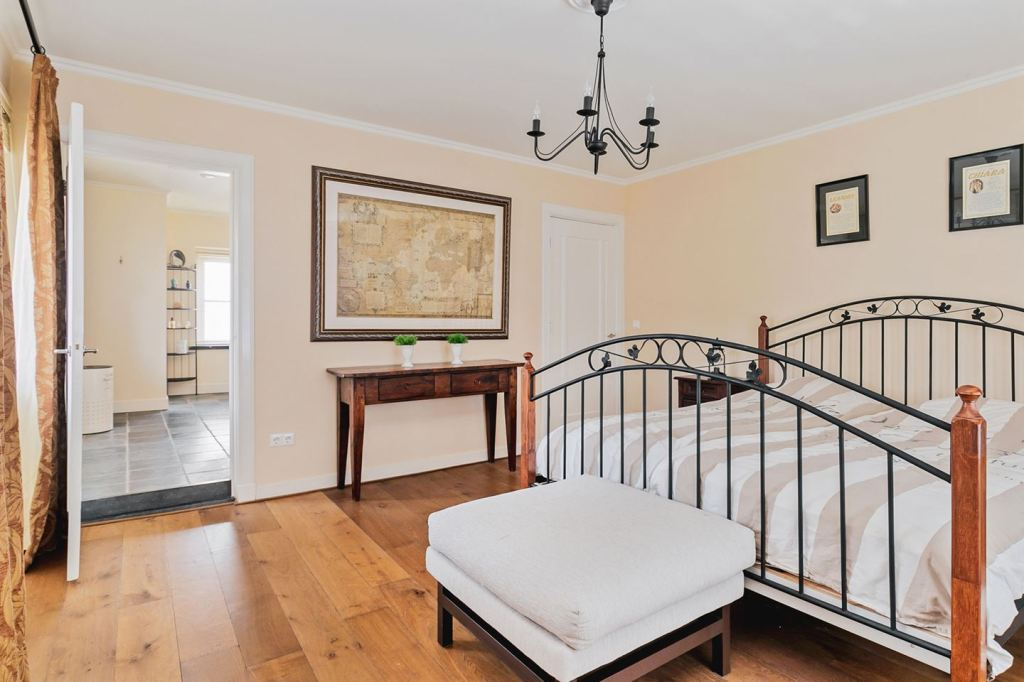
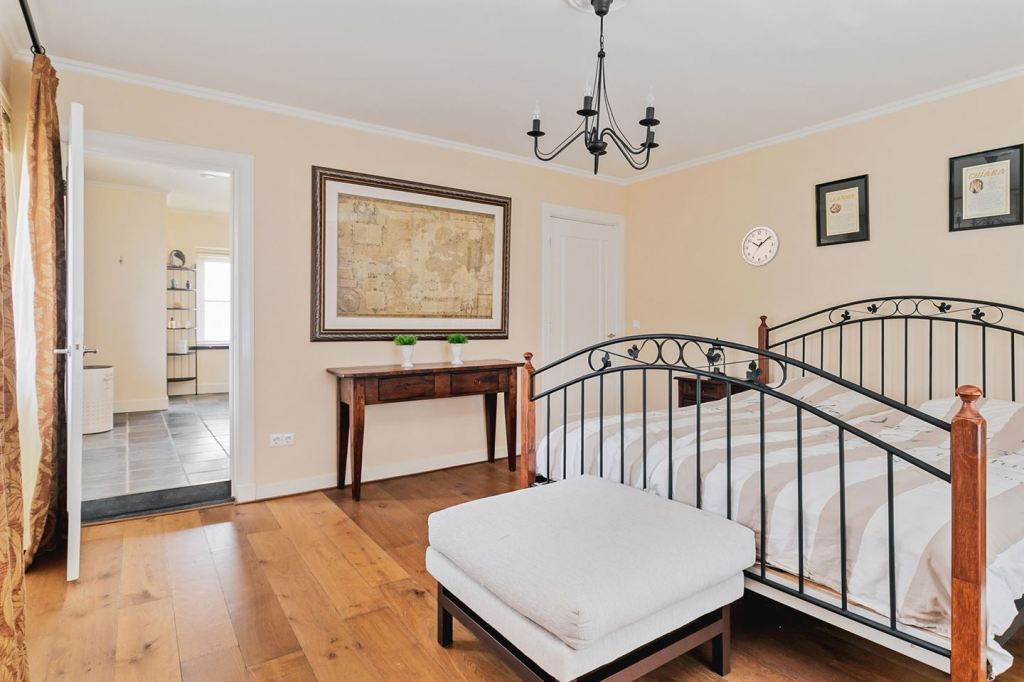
+ wall clock (759, 246)
